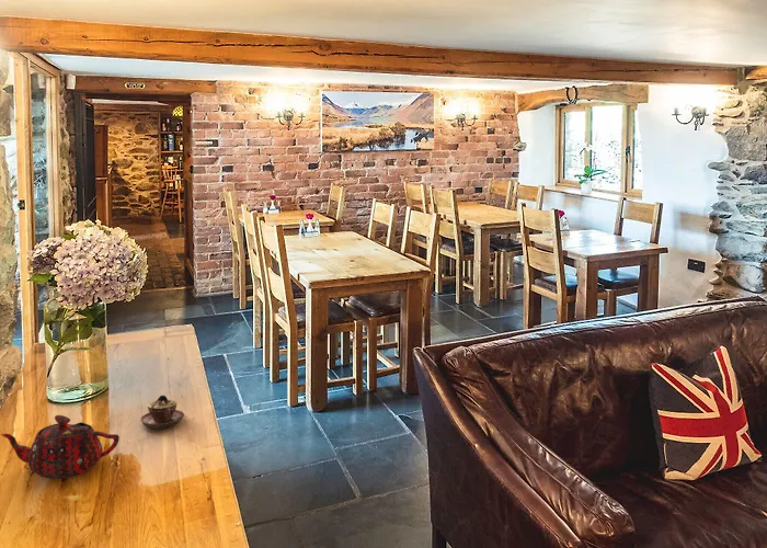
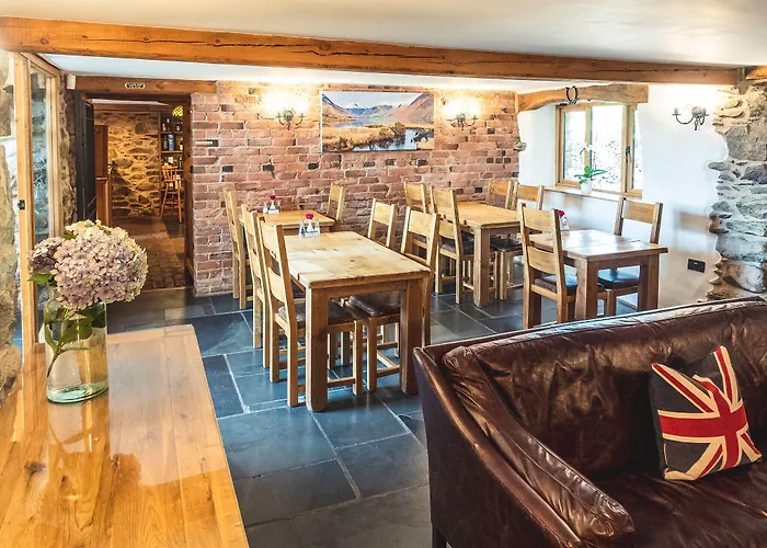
- teapot (61, 443)
- teacup (161, 409)
